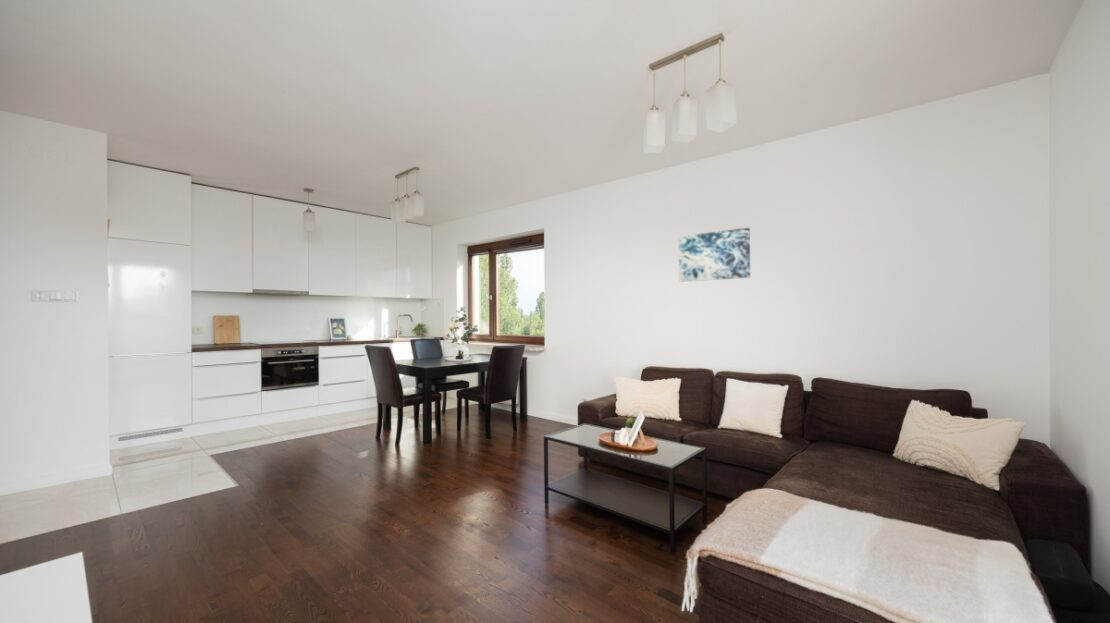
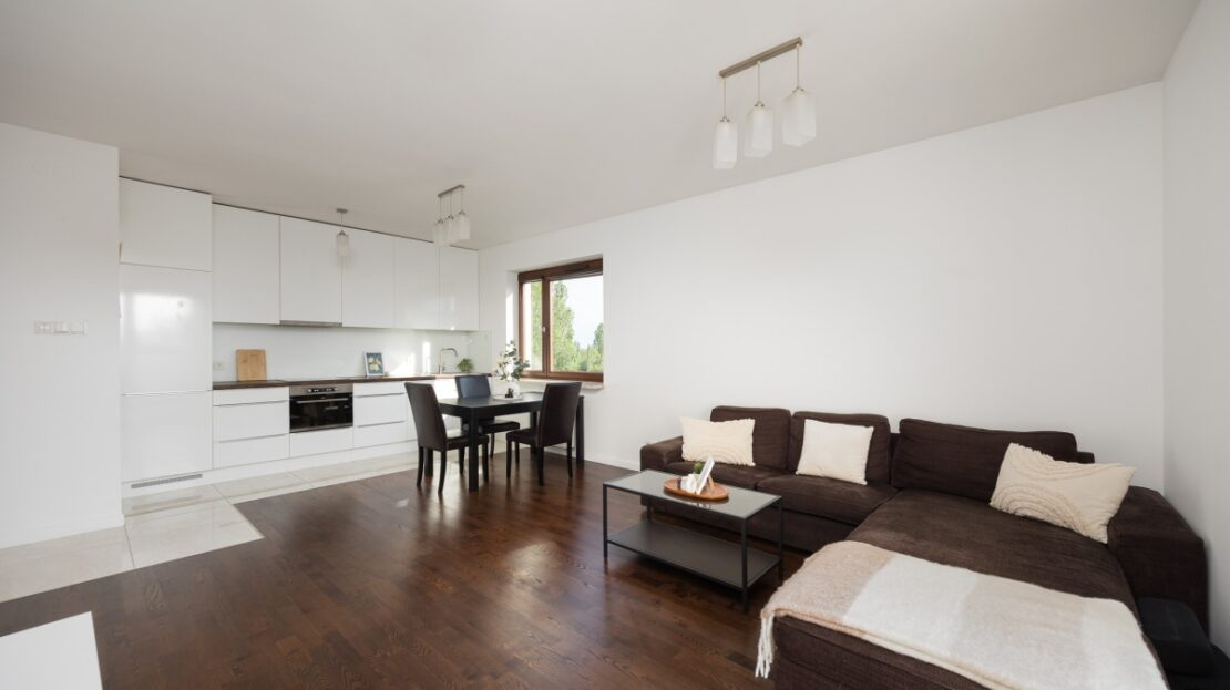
- wall art (712, 256)
